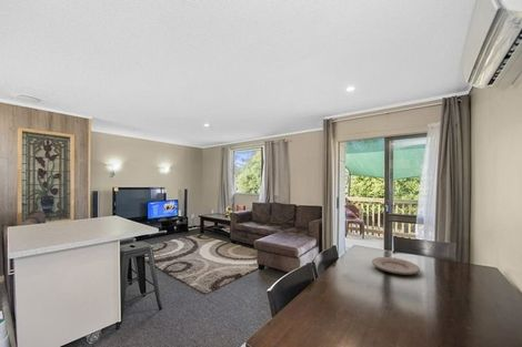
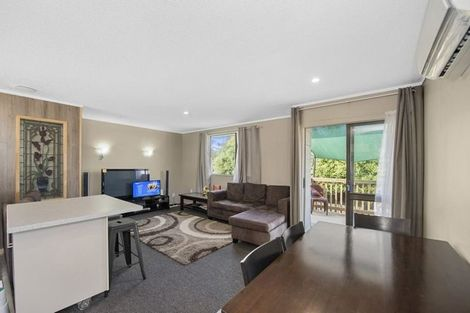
- plate (394, 266)
